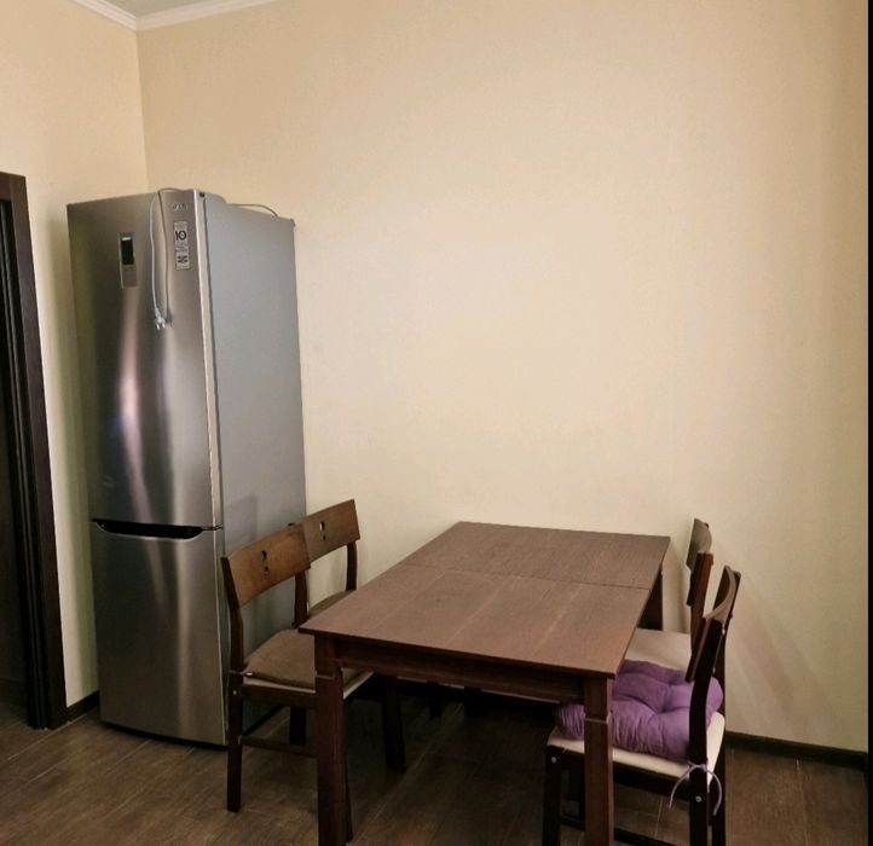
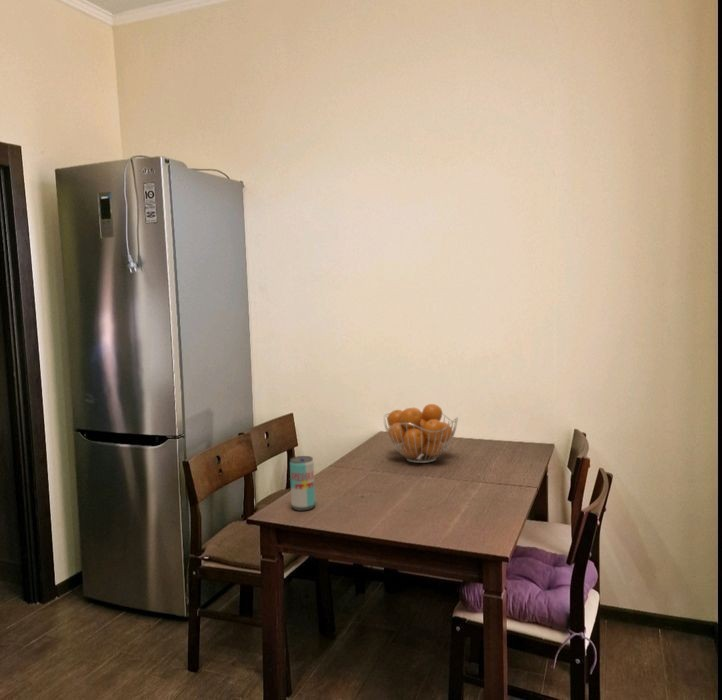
+ beverage can (302, 482)
+ fruit basket (420, 432)
